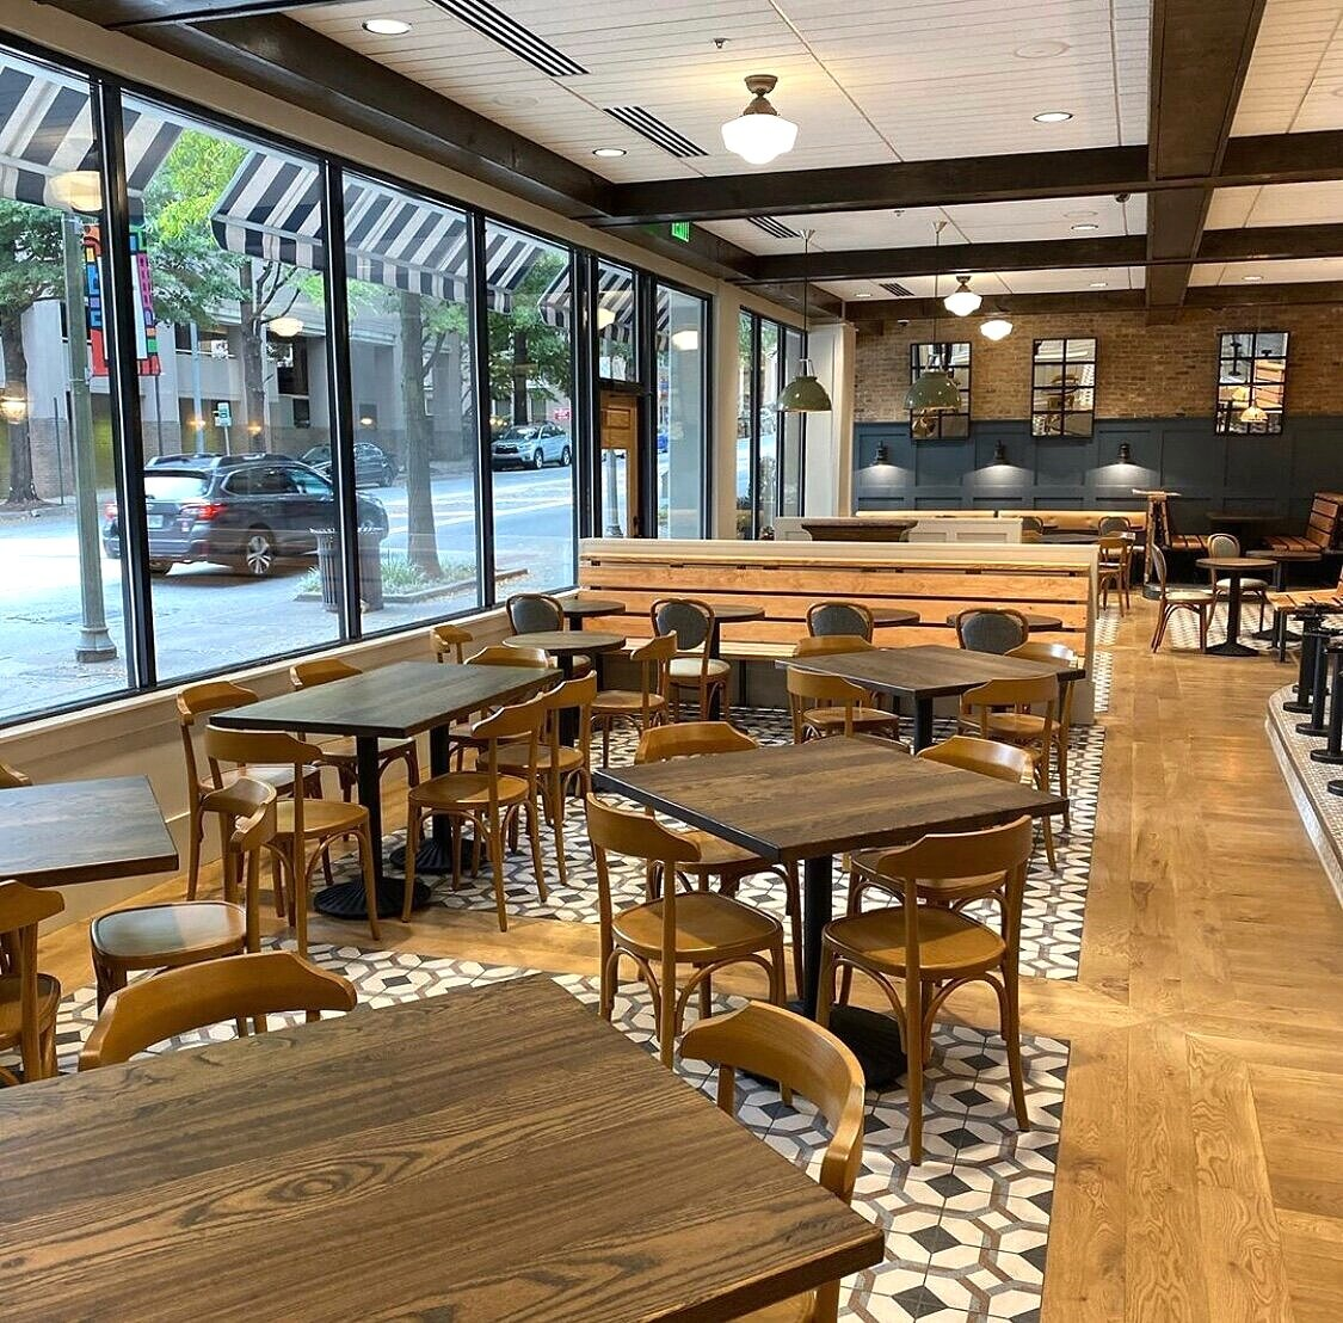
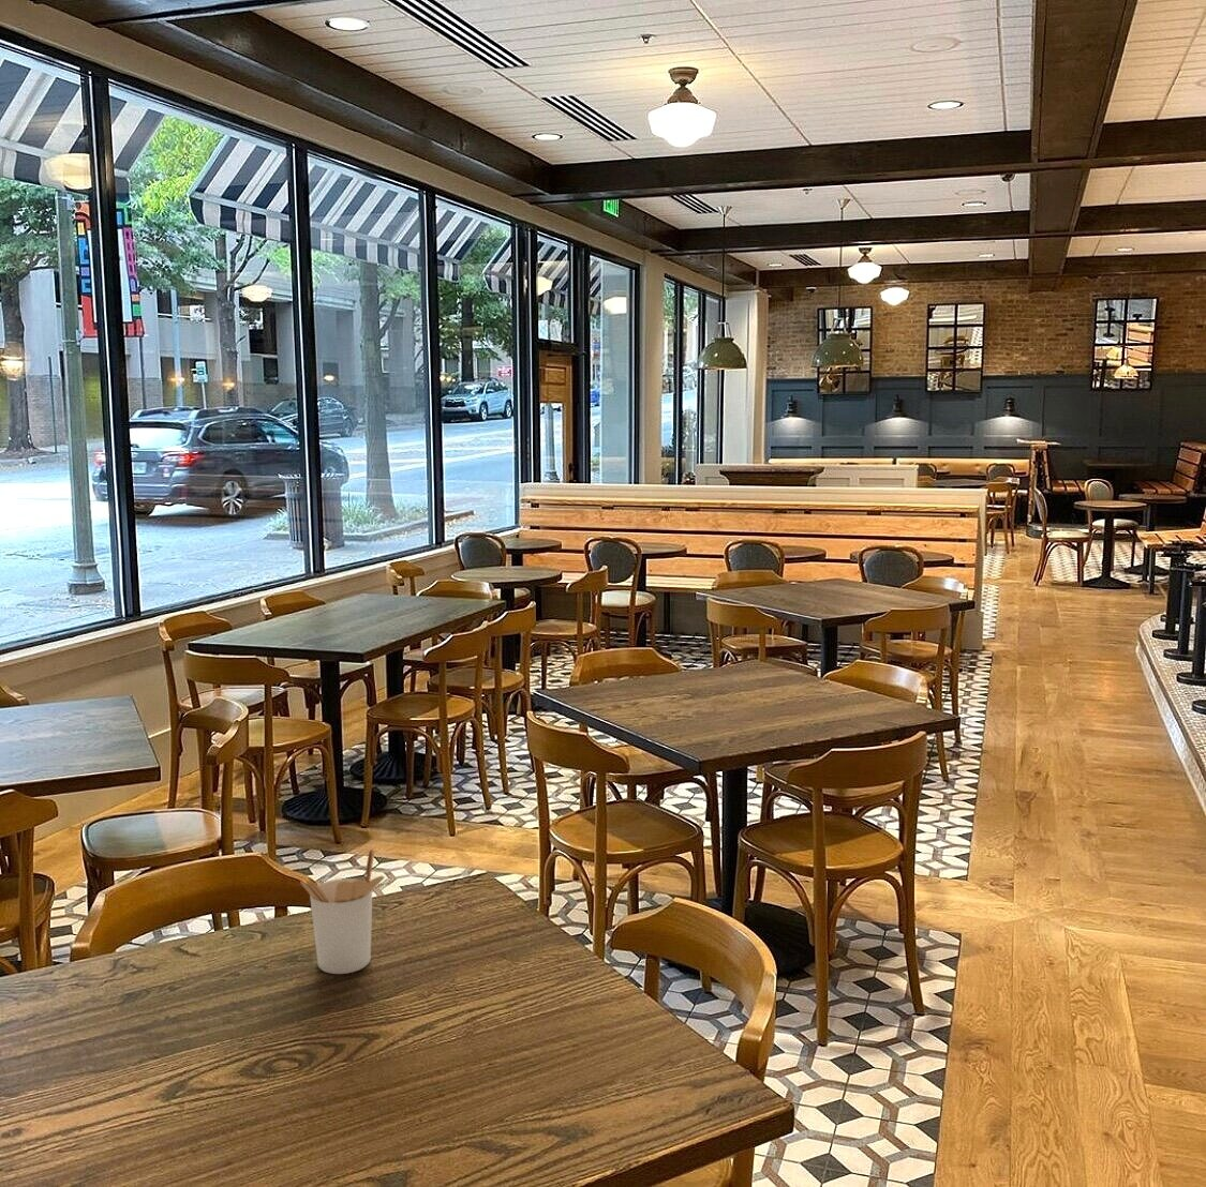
+ utensil holder (348, 914)
